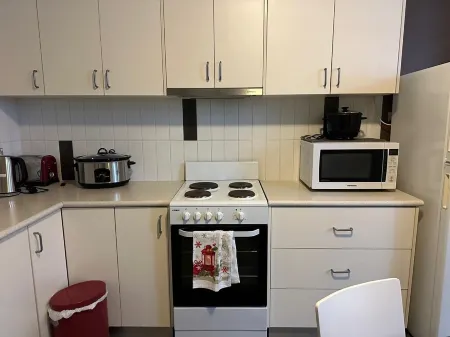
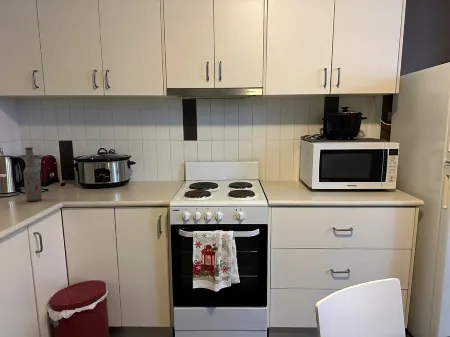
+ bottle (31, 174)
